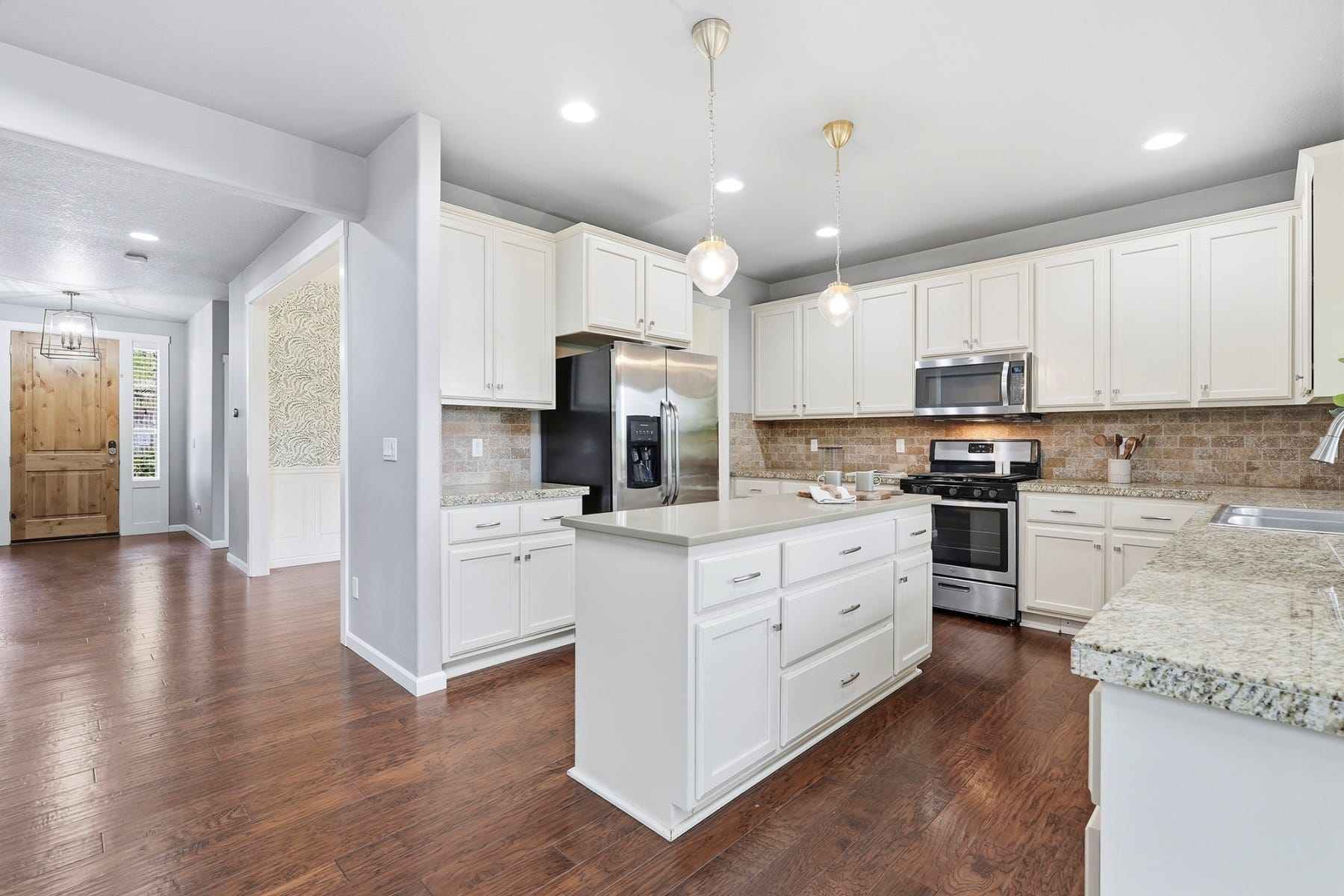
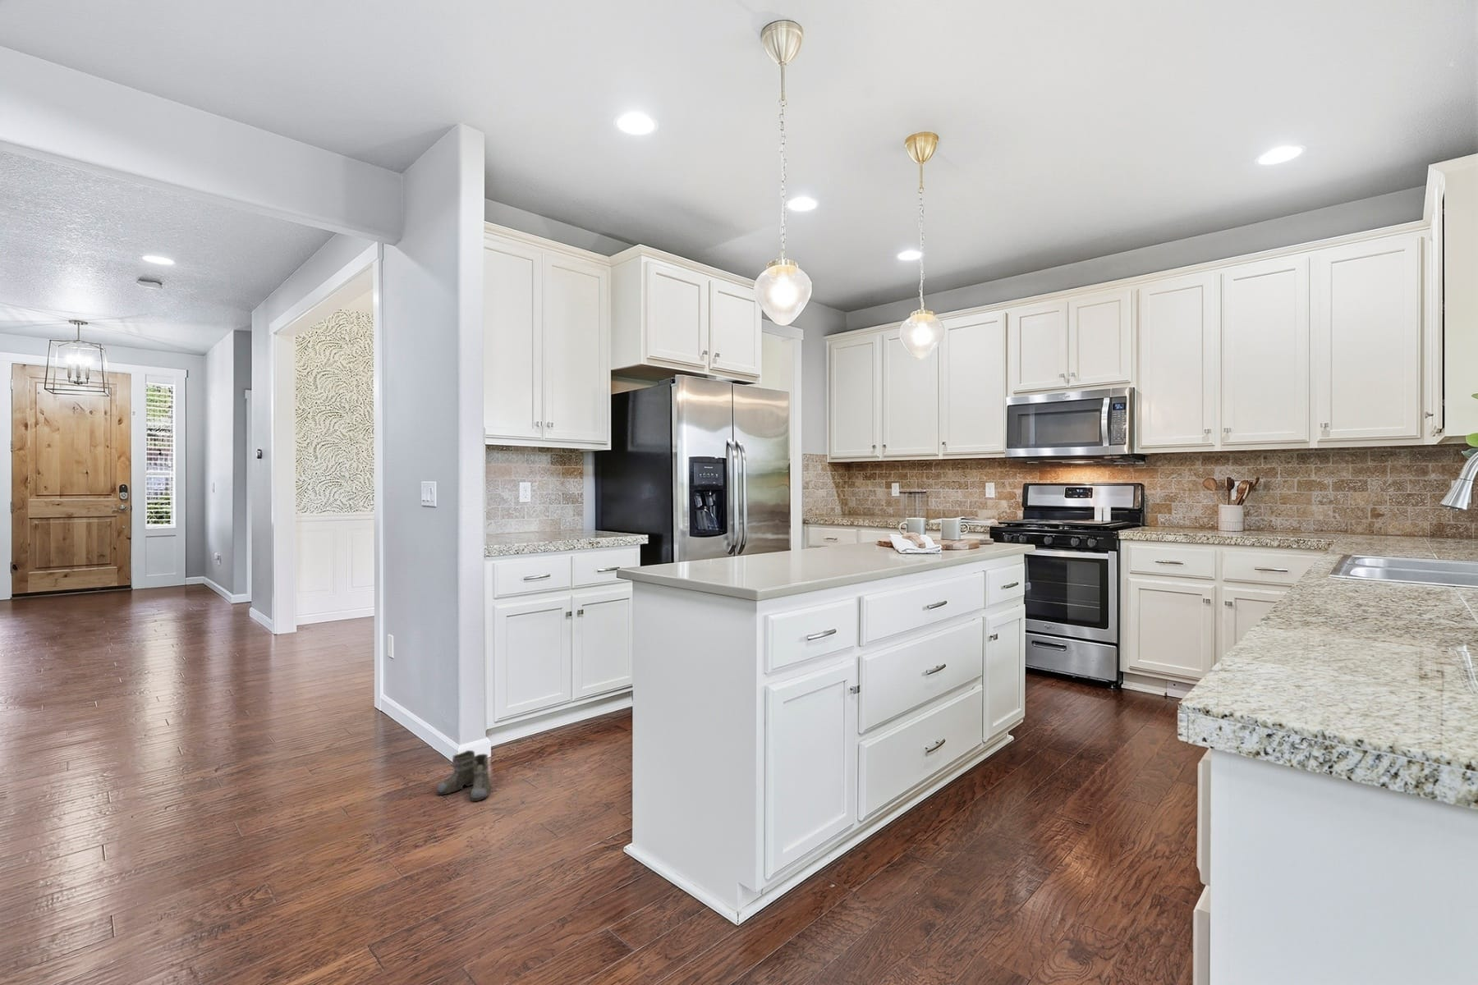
+ boots (466, 773)
